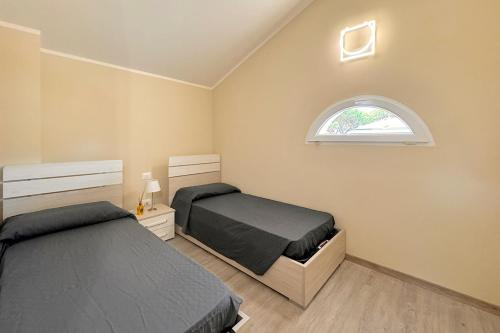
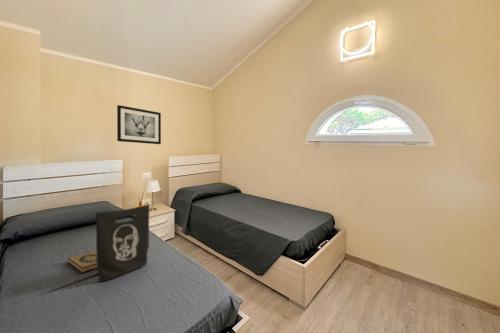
+ wall art (140, 126)
+ hardback book (90, 260)
+ tote bag (124, 239)
